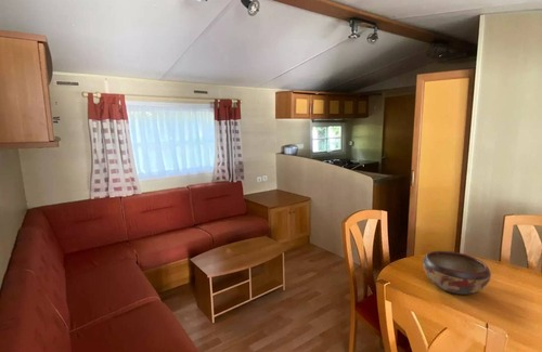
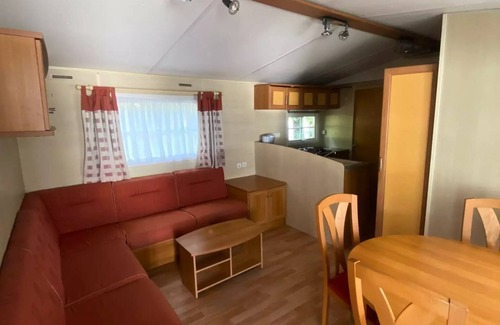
- decorative bowl (454, 273)
